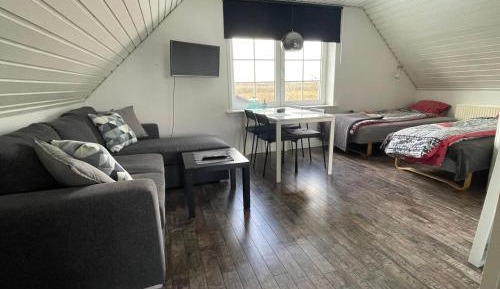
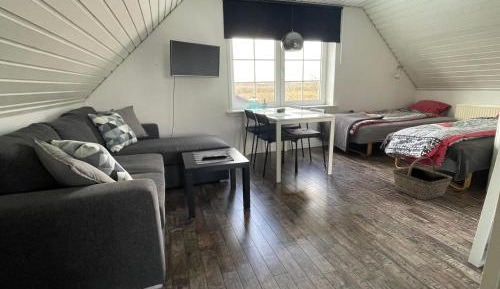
+ basket (420, 175)
